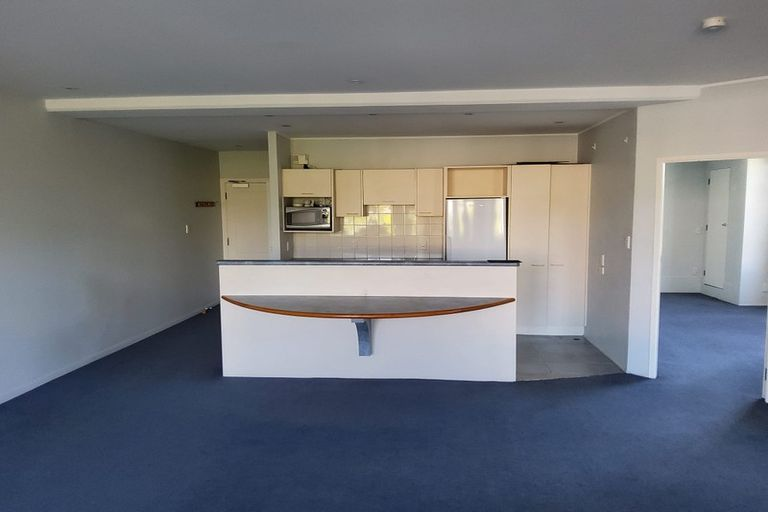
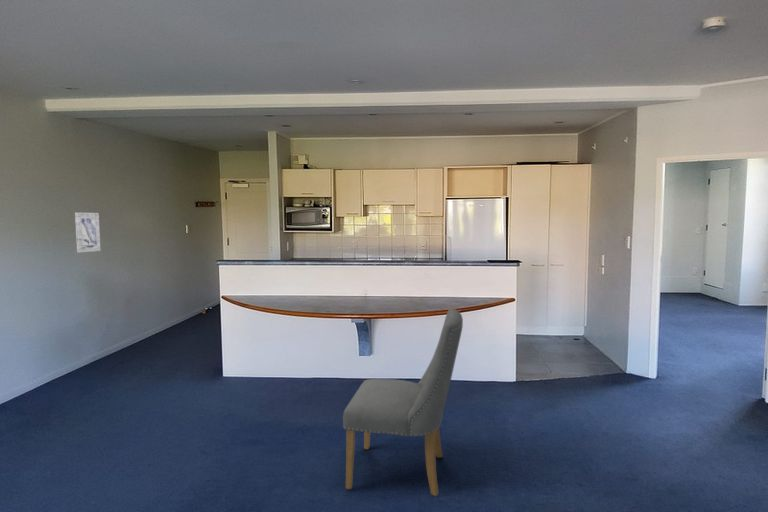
+ wall art (88, 232)
+ chair (406, 394)
